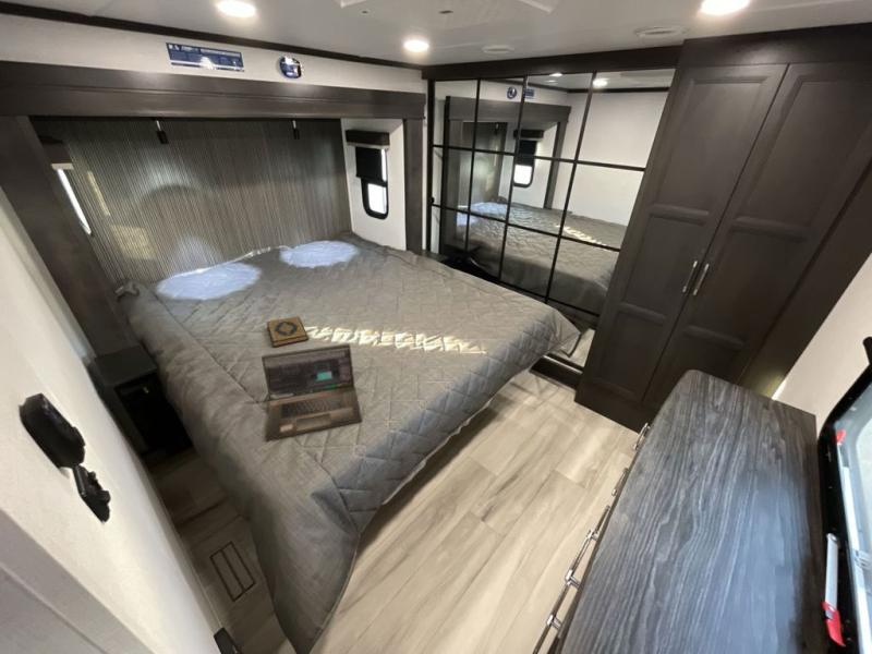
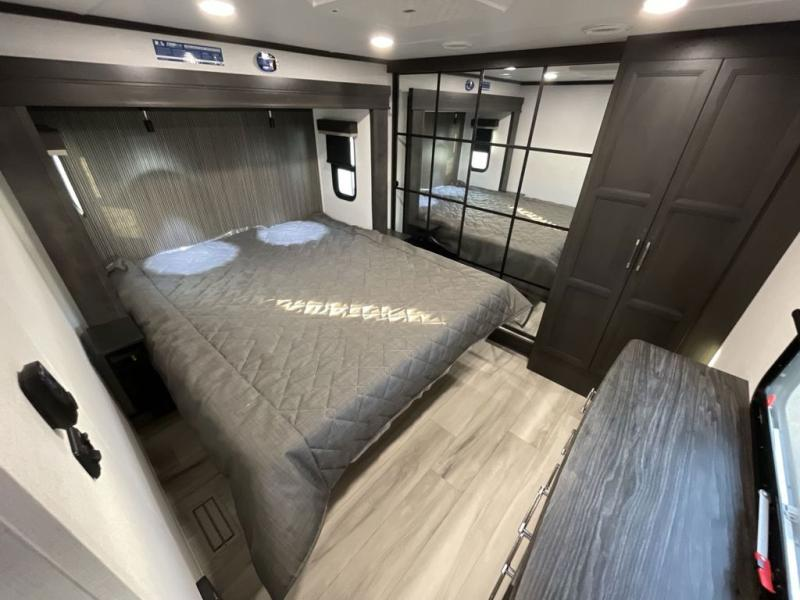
- laptop (311, 388)
- hardback book (287, 330)
